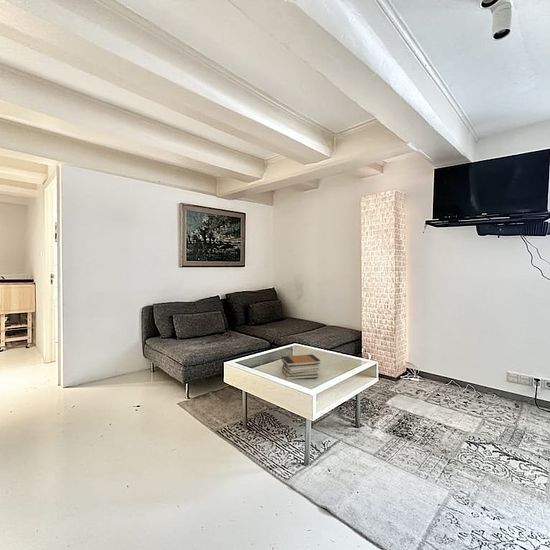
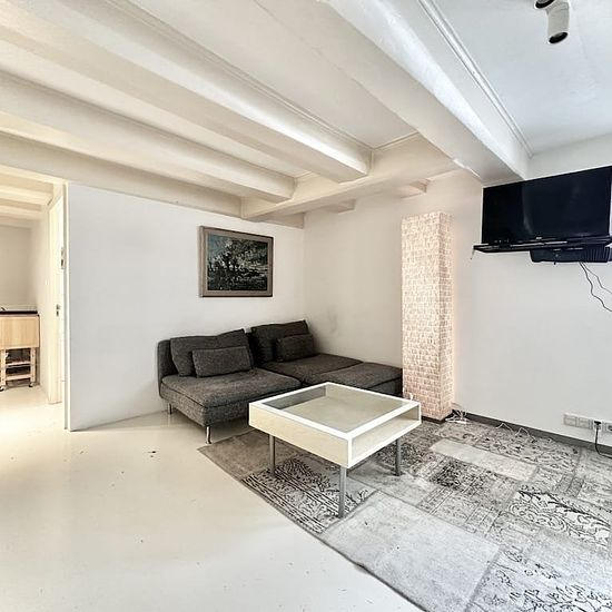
- book stack (300, 366)
